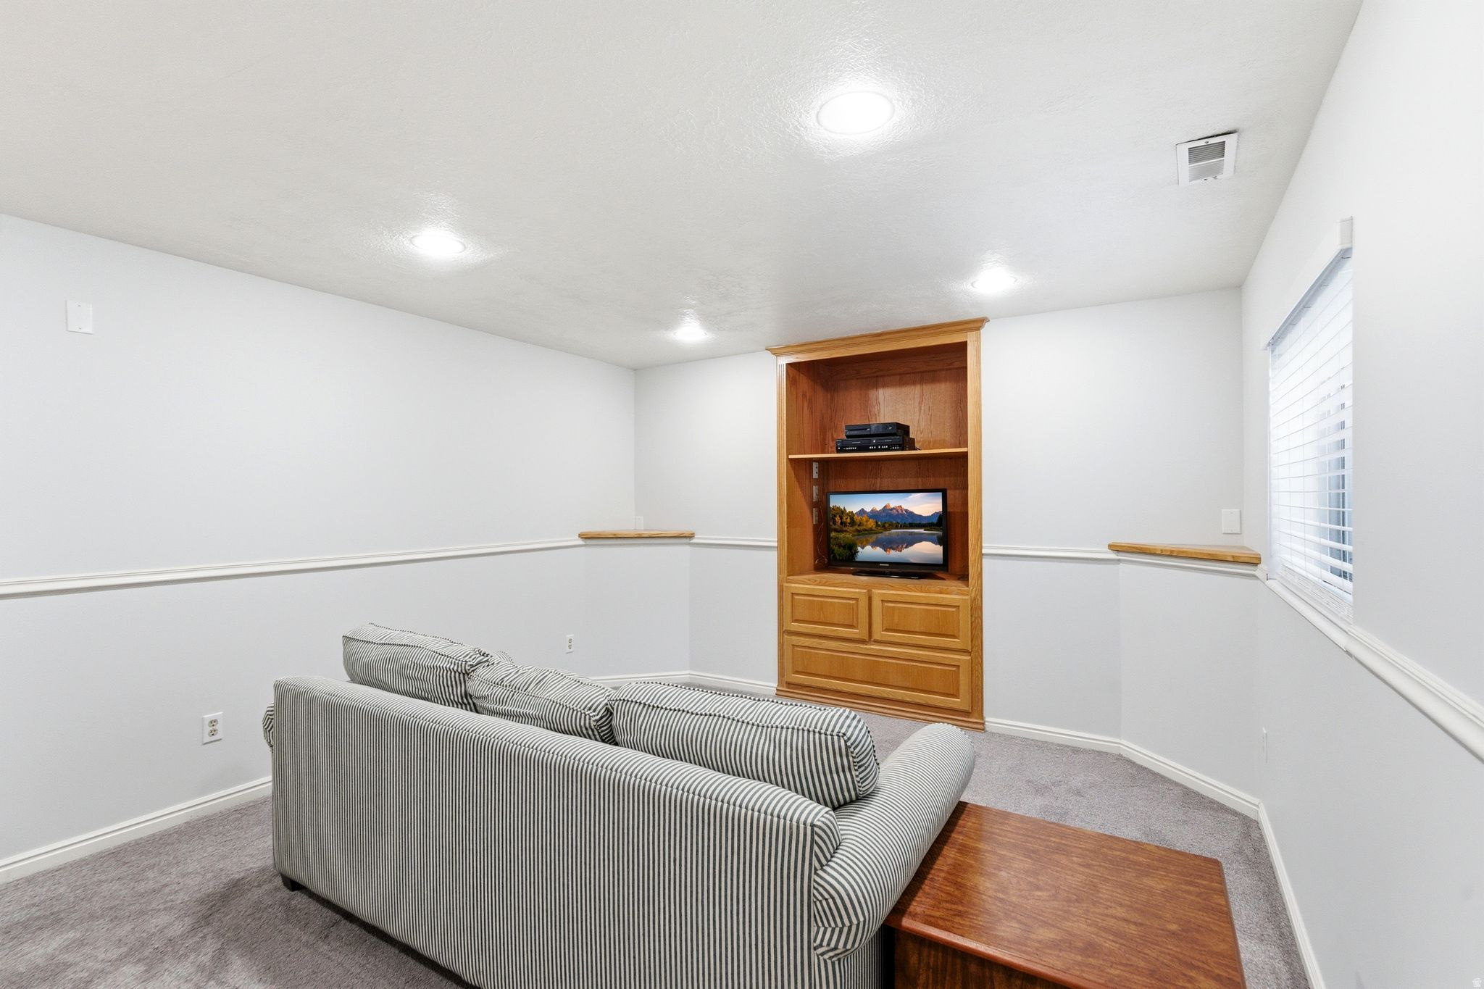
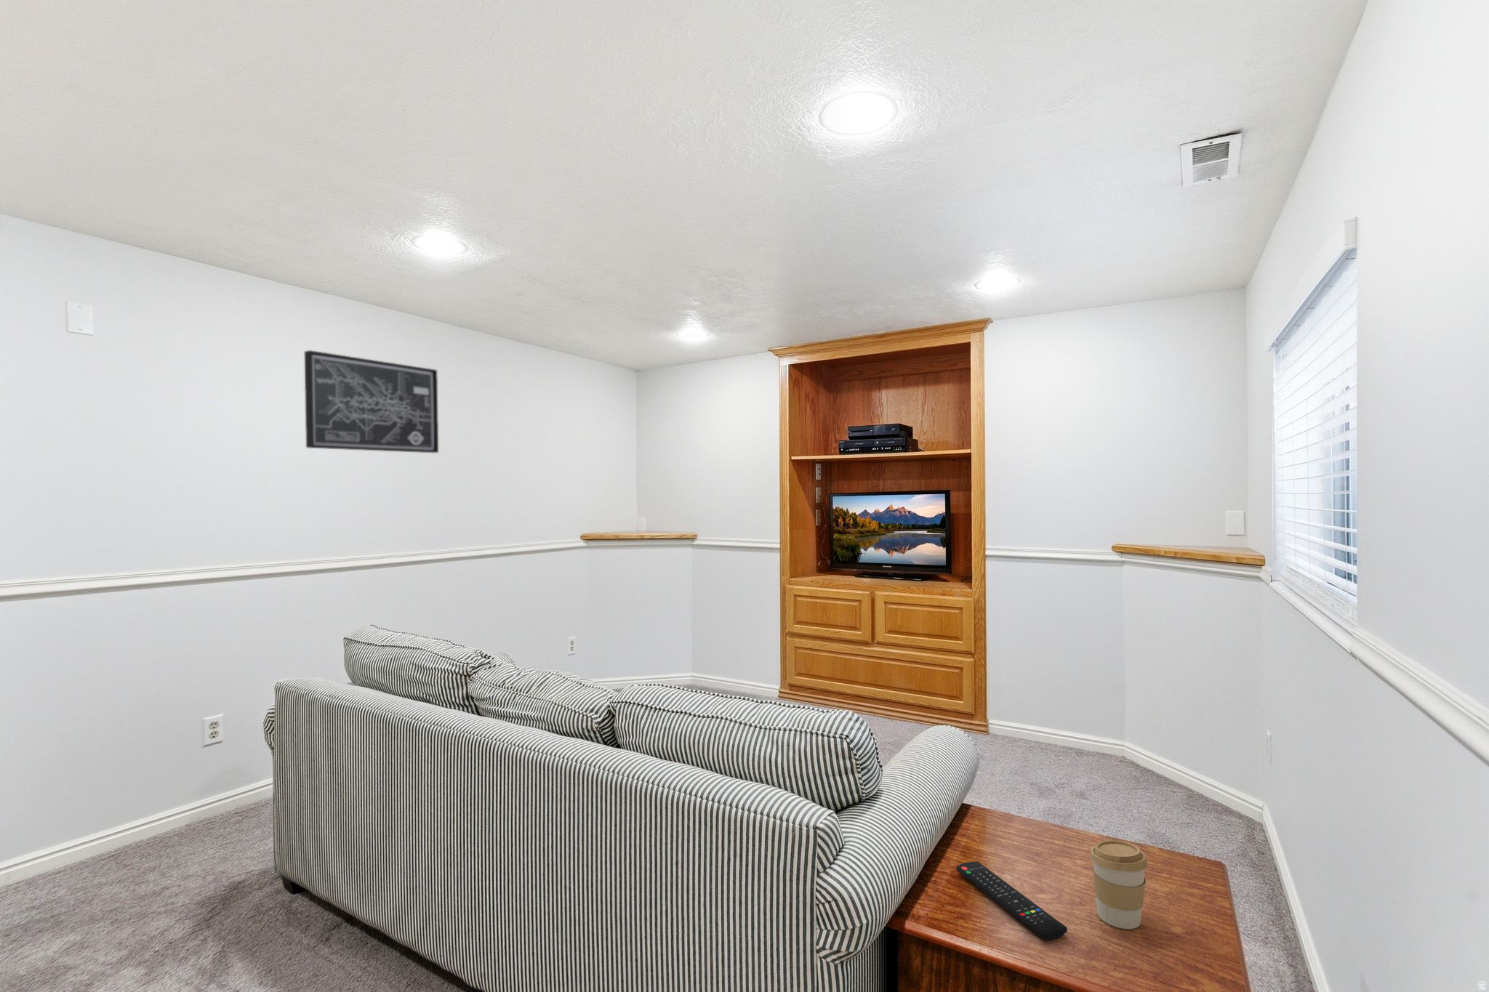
+ wall art (376, 405)
+ remote control (1006, 898)
+ coffee cup (1118, 881)
